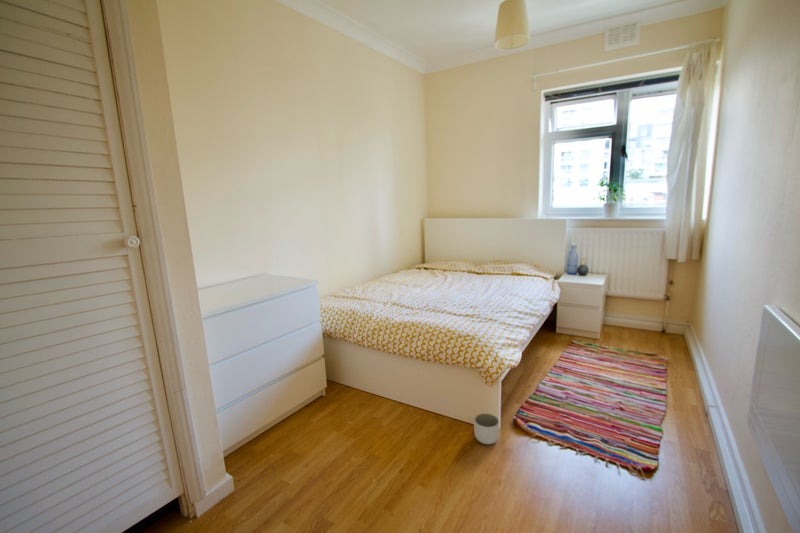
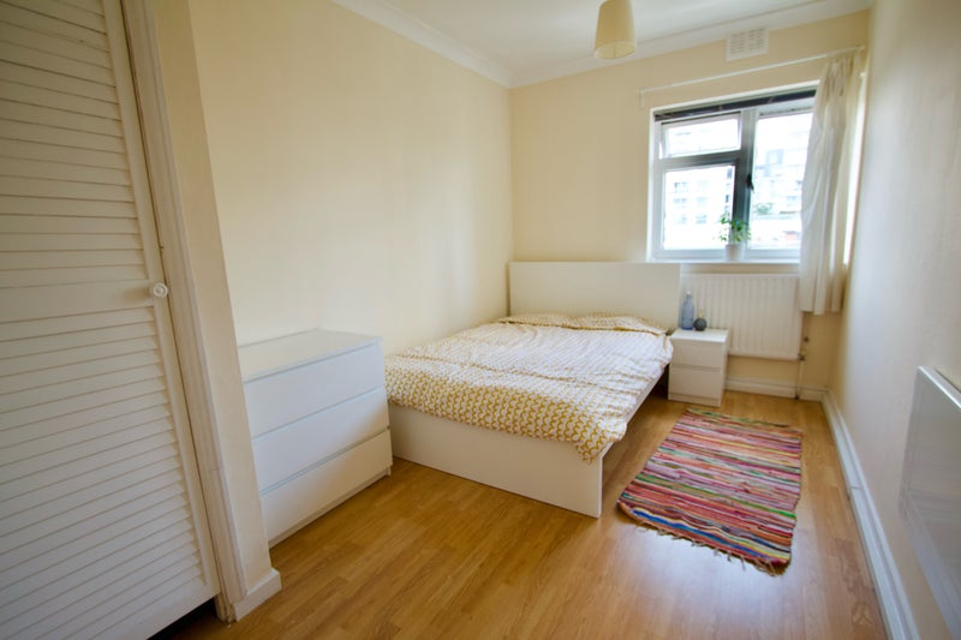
- planter (486, 429)
